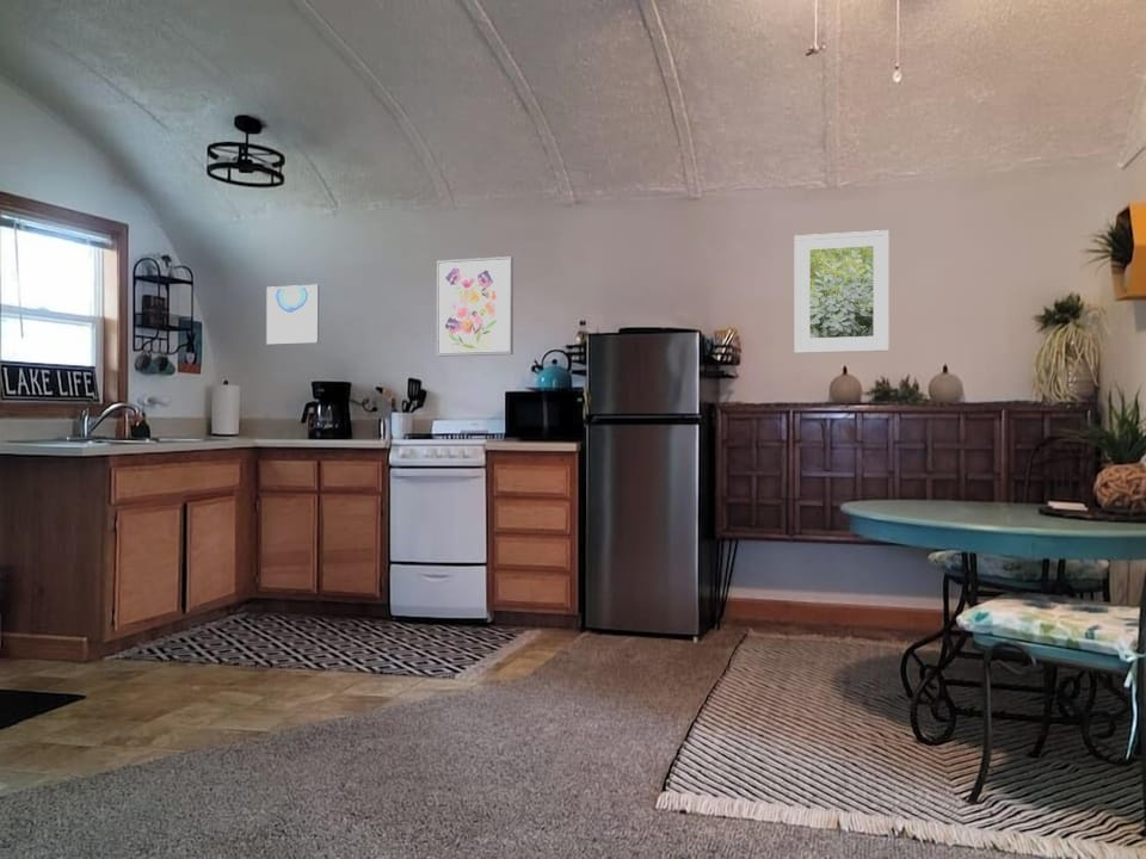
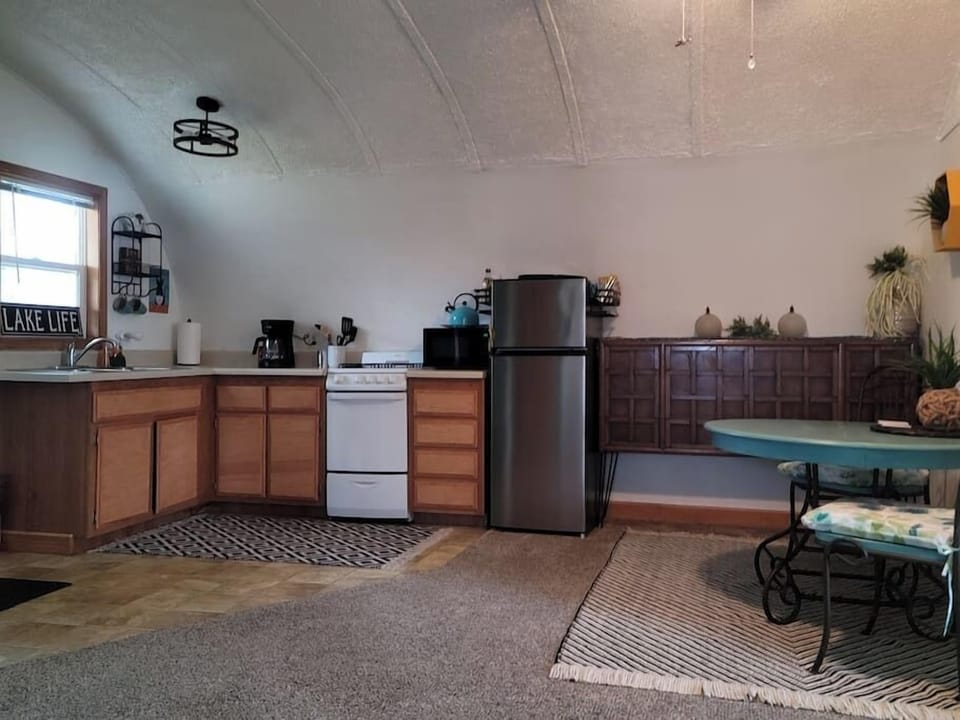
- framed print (840, 292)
- wall art (292, 314)
- wall art (474, 307)
